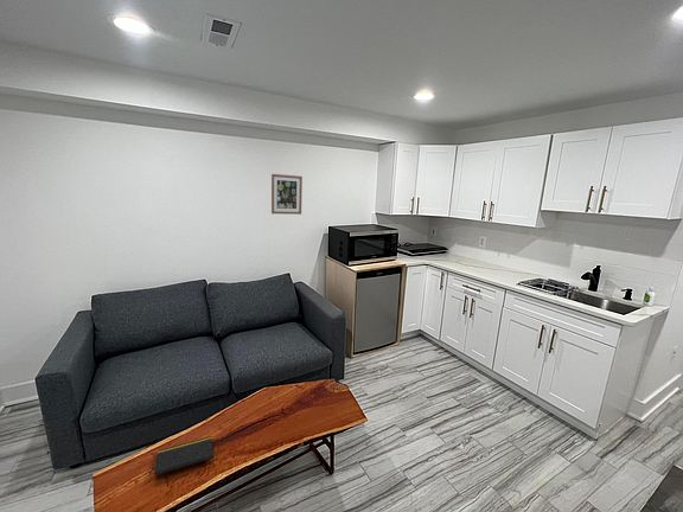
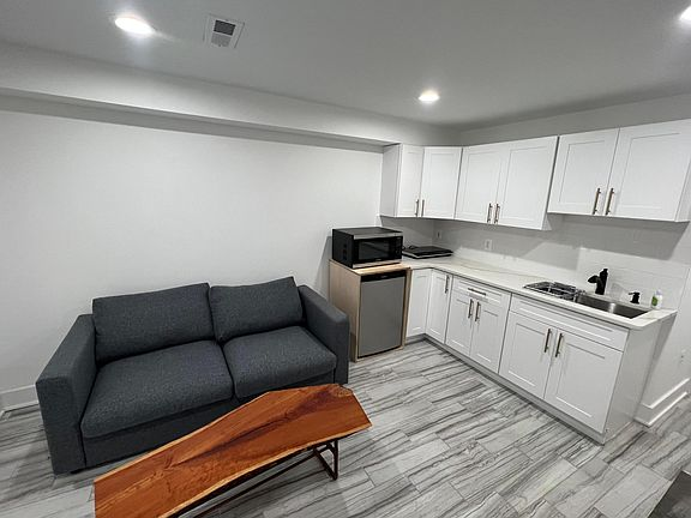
- wall art (287, 194)
- notepad (185, 454)
